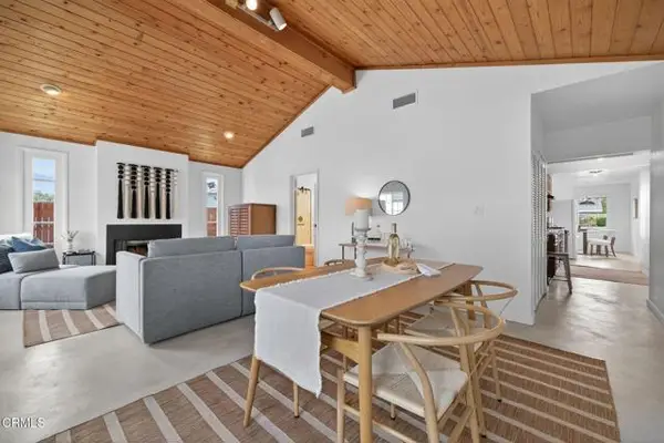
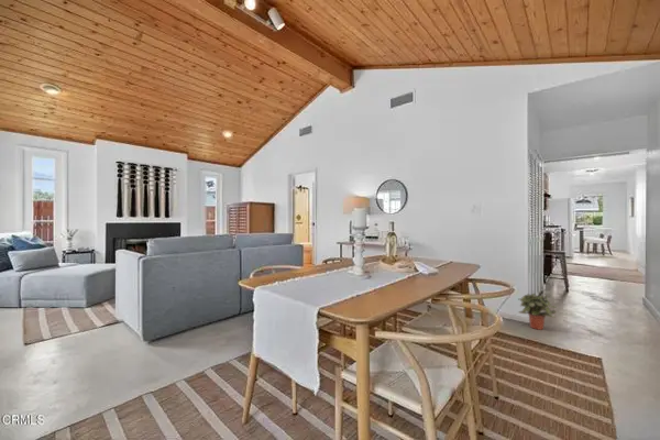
+ potted plant (537, 310)
